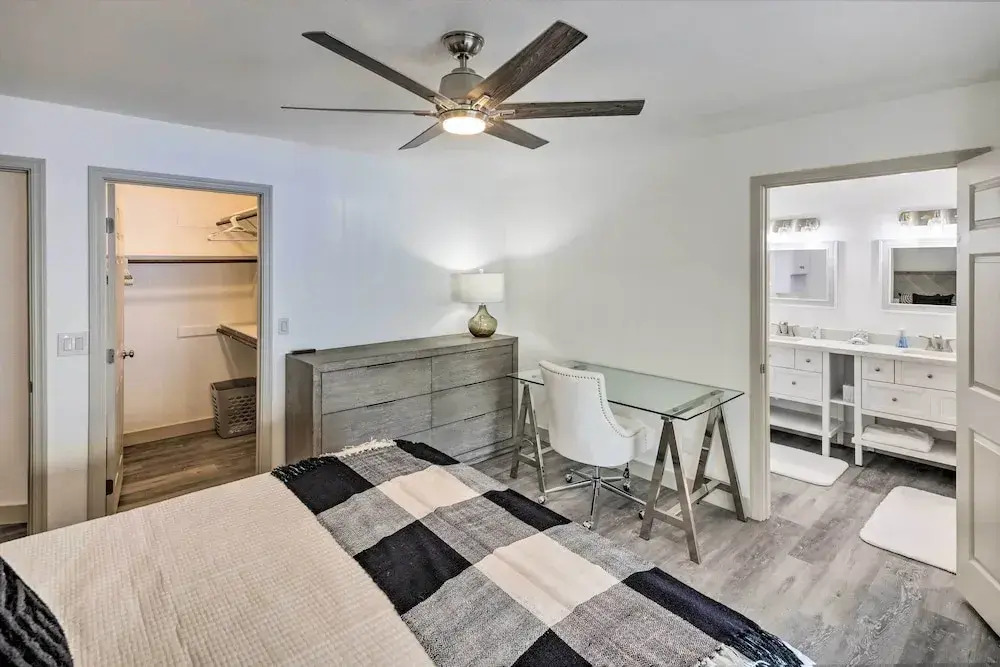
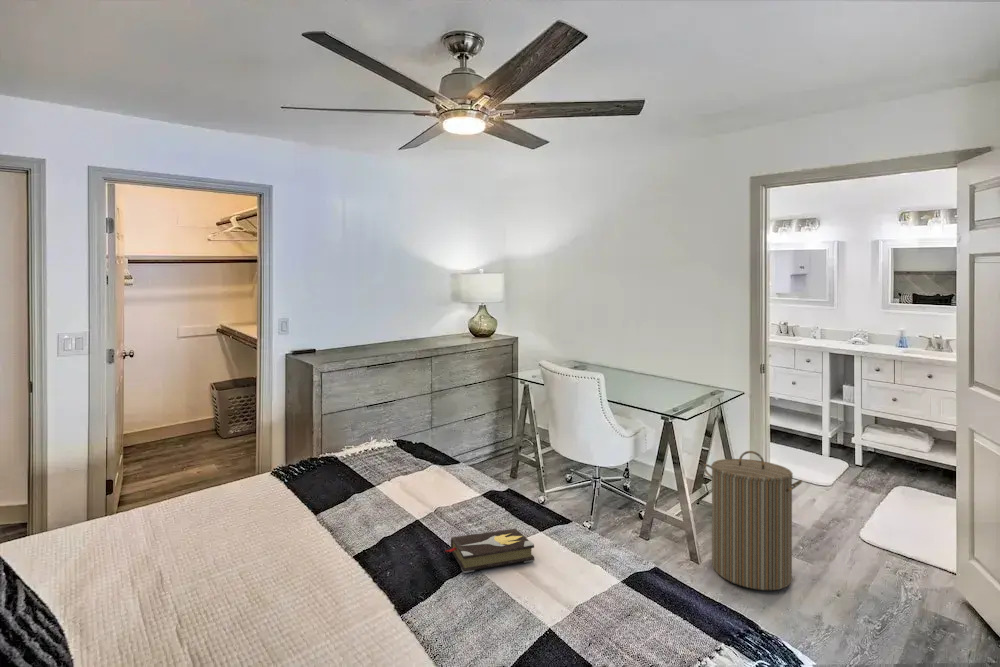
+ laundry hamper (750, 511)
+ hardback book (491, 547)
